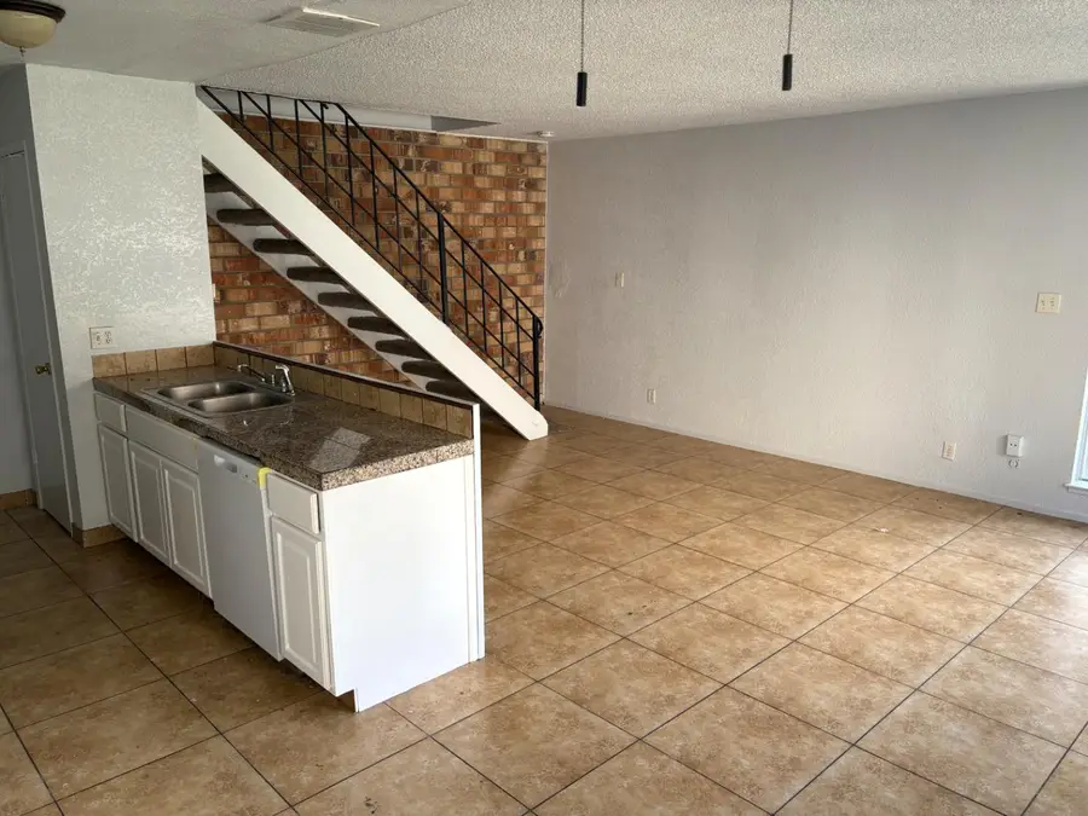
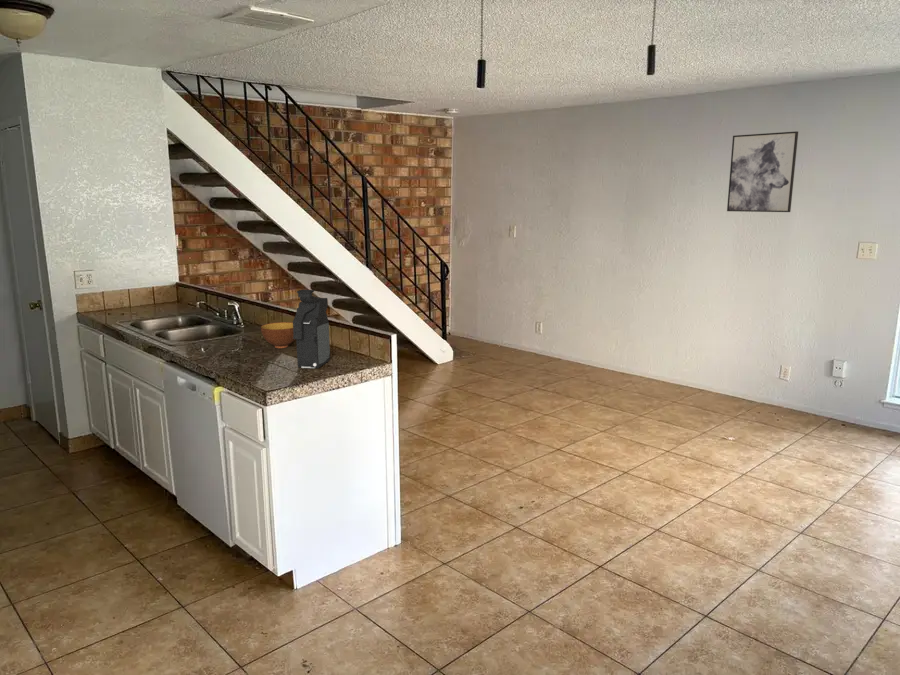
+ bowl (280, 336)
+ coffee maker (311, 327)
+ wall art (761, 173)
